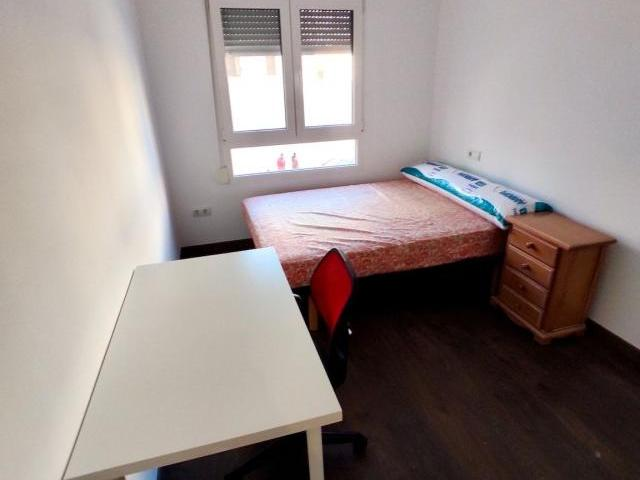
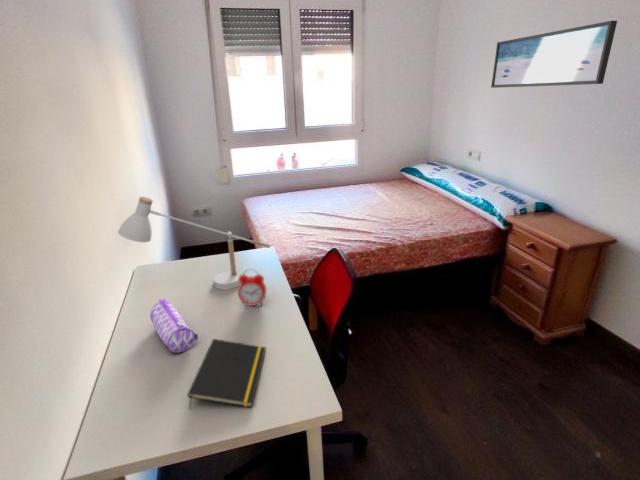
+ desk lamp (204, 228)
+ pencil case (171, 325)
+ notepad (230, 369)
+ alarm clock (251, 287)
+ wall art (542, 60)
